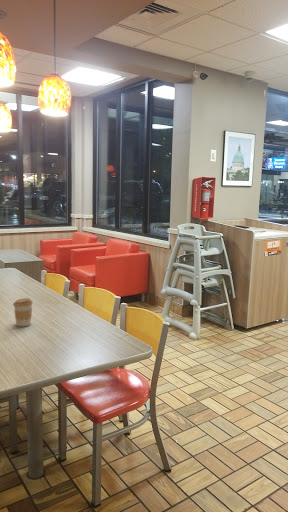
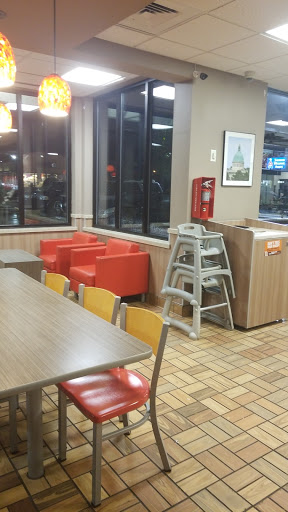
- coffee cup (23, 311)
